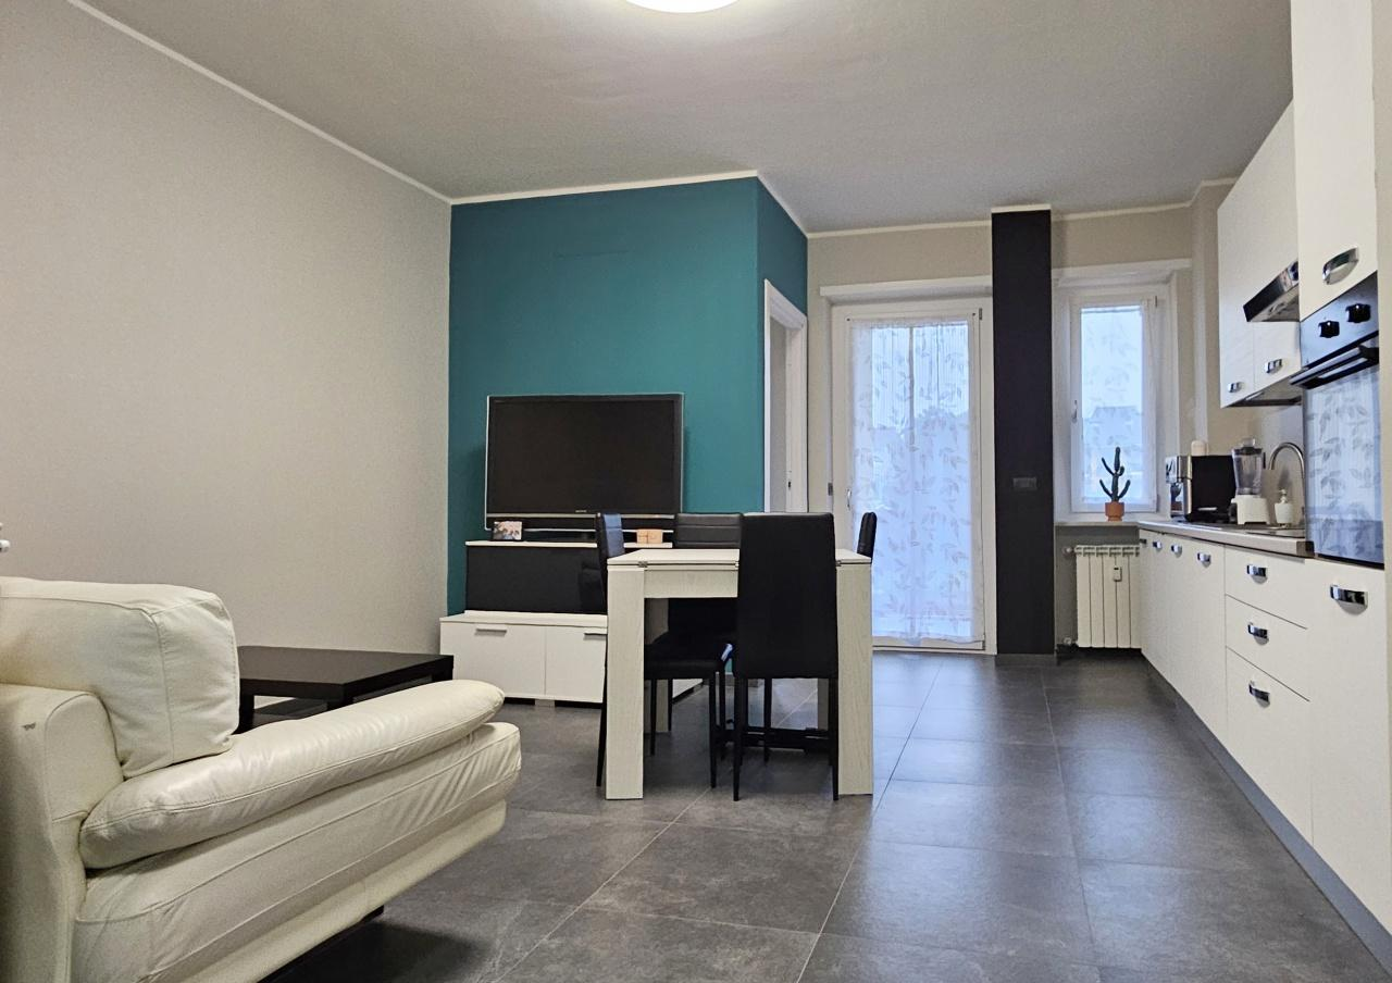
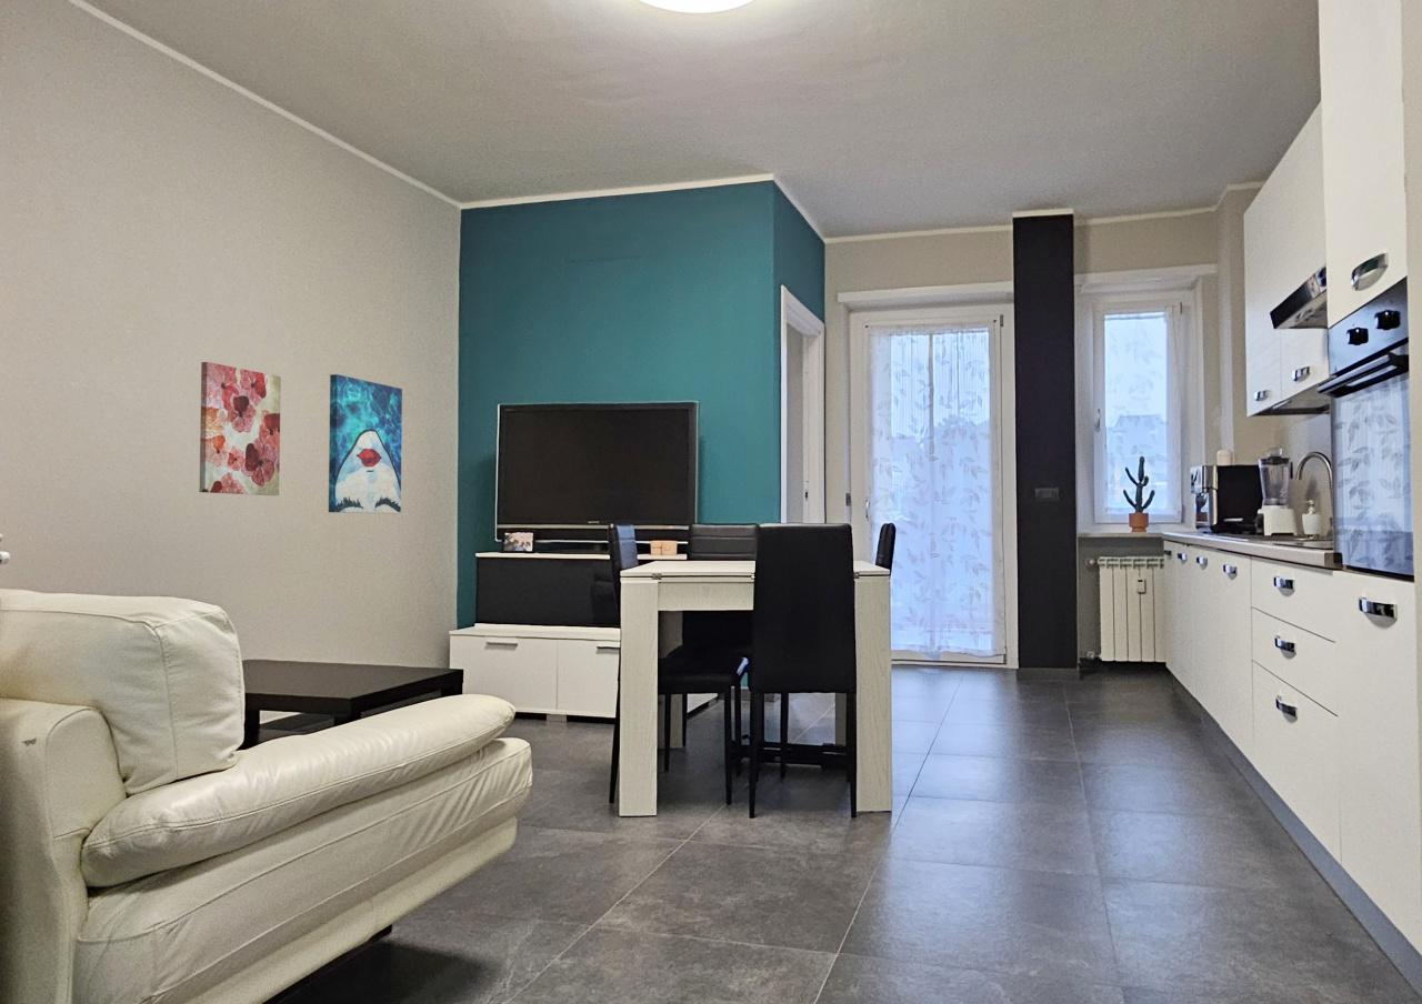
+ wall art (367, 446)
+ wall art (241, 431)
